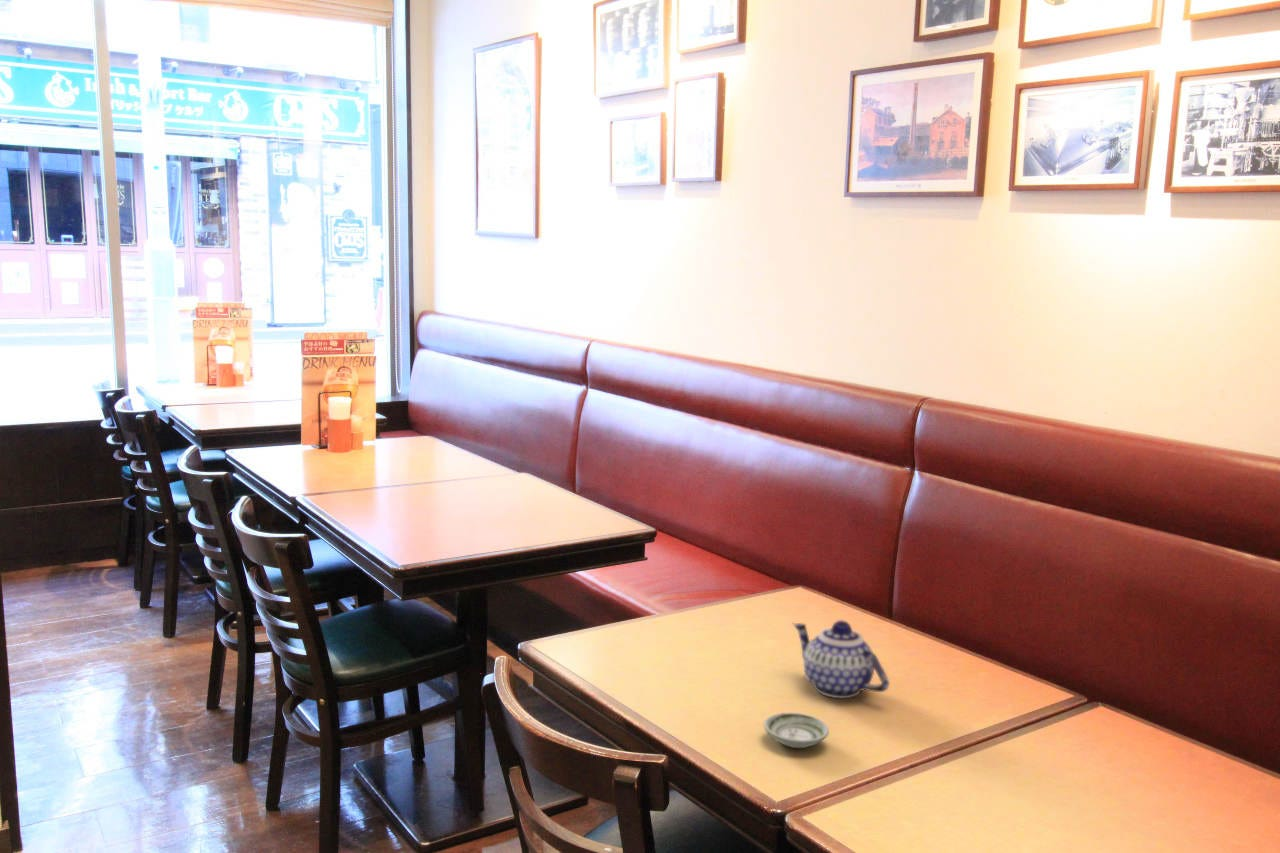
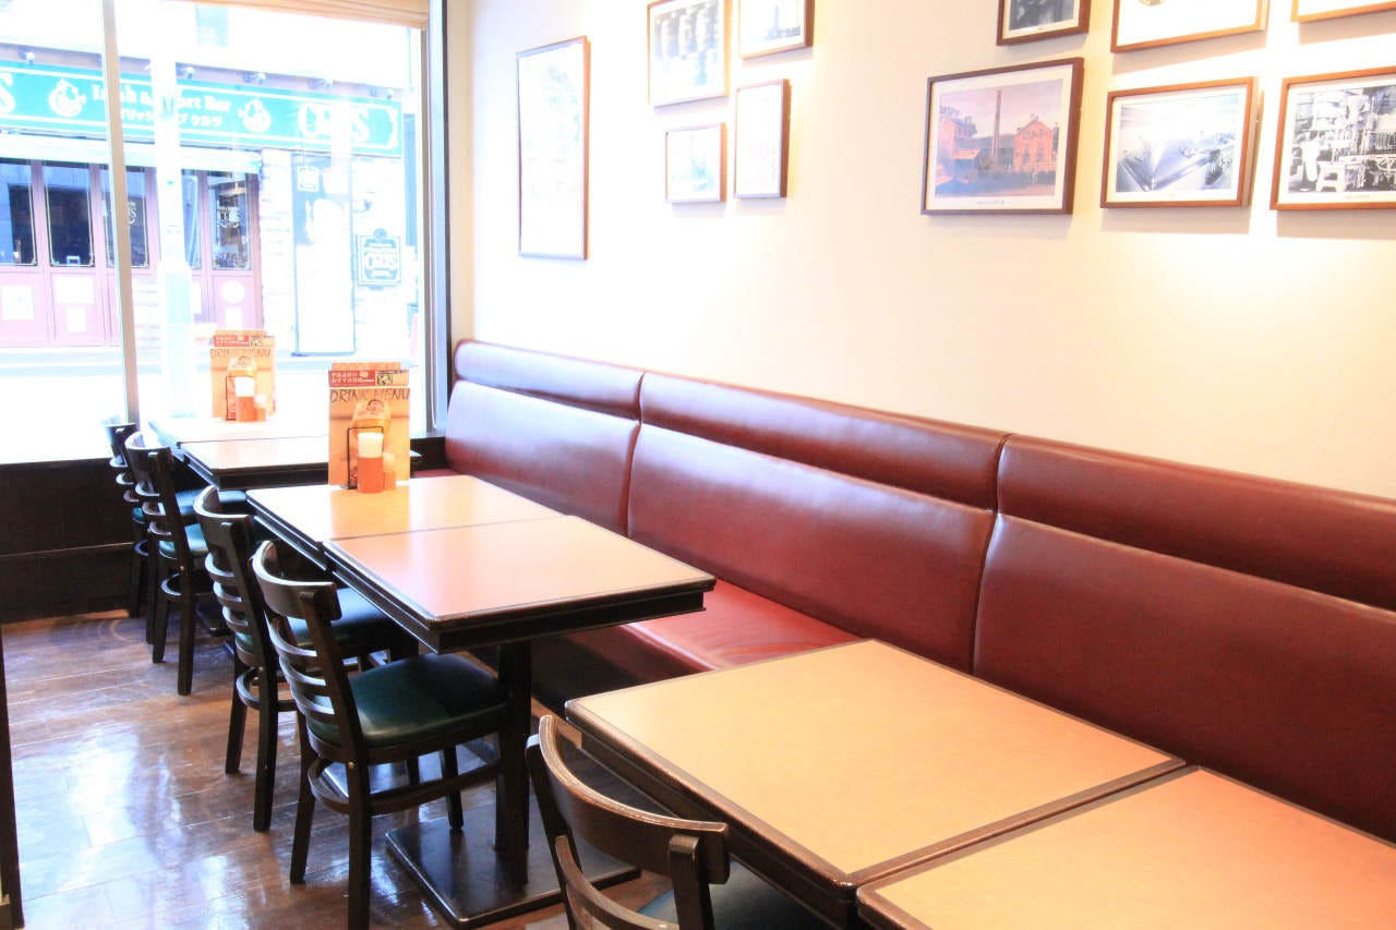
- teapot (838, 655)
- saucer (795, 733)
